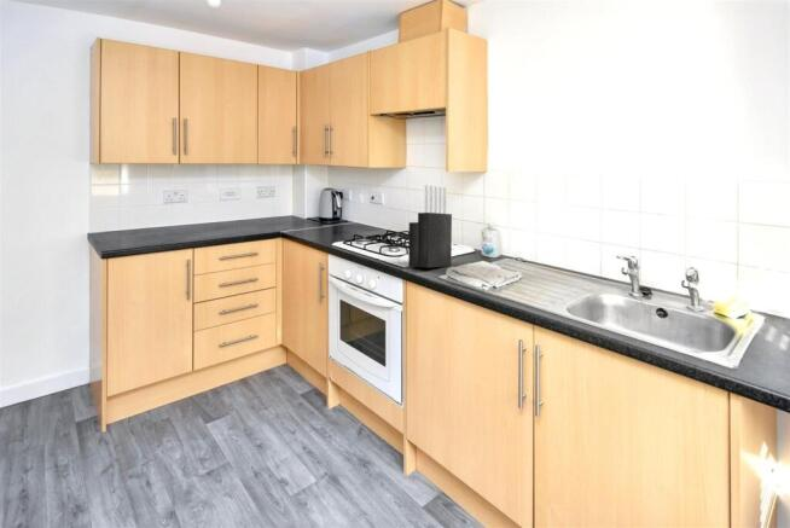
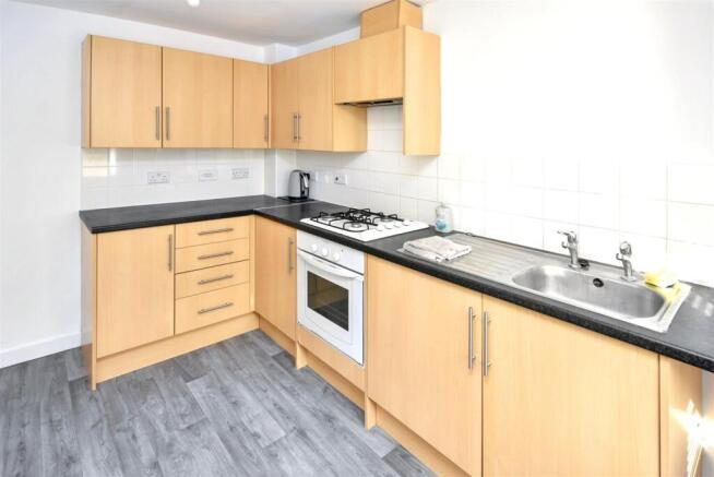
- knife block (428, 226)
